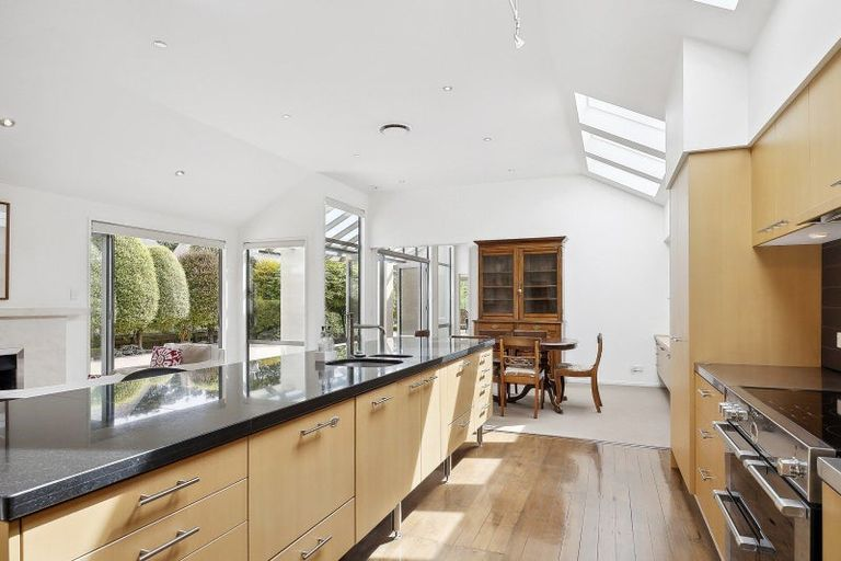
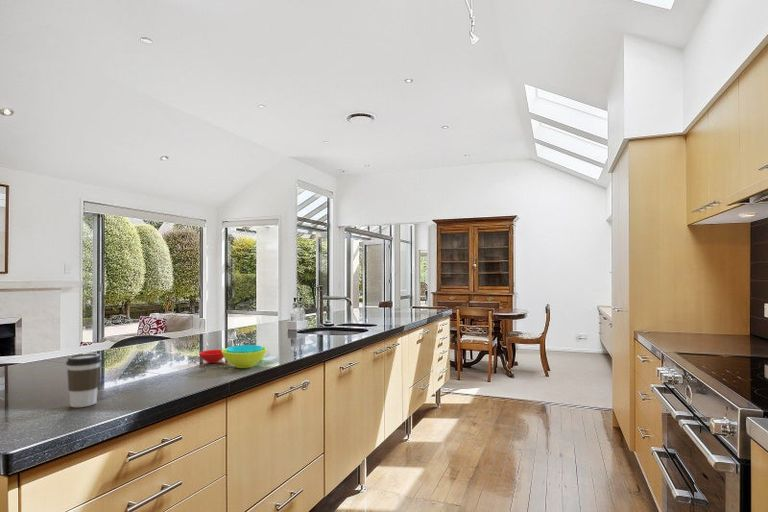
+ bowl (240, 353)
+ coffee cup (83, 379)
